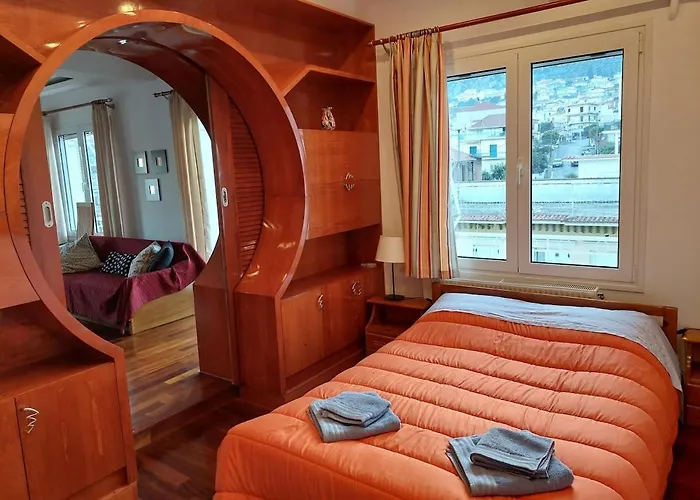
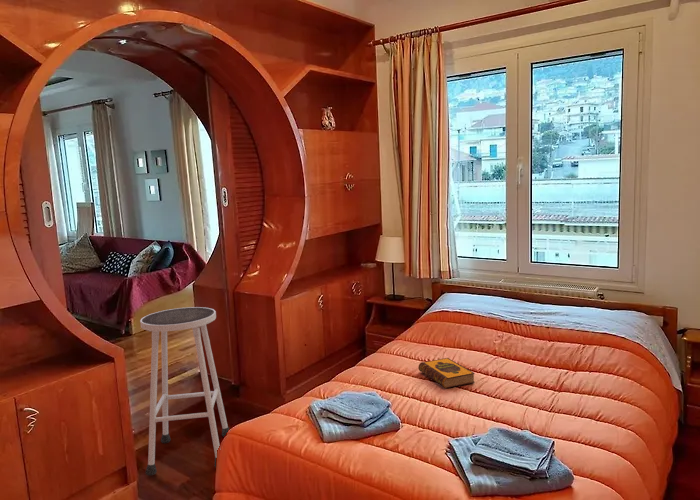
+ hardback book (445, 372)
+ stool (188, 393)
